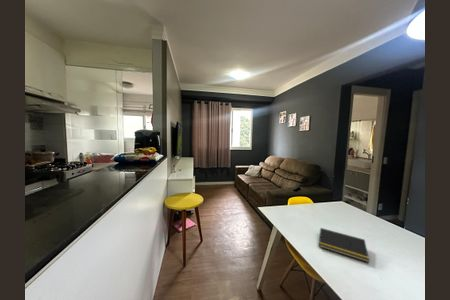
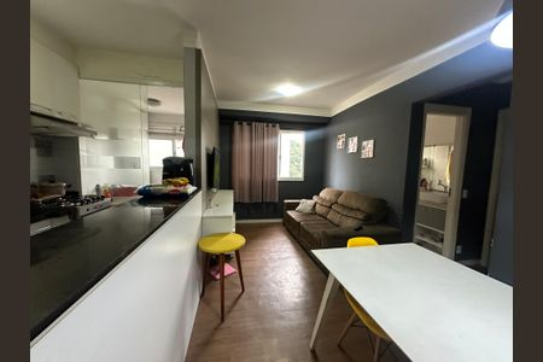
- notepad (341, 243)
